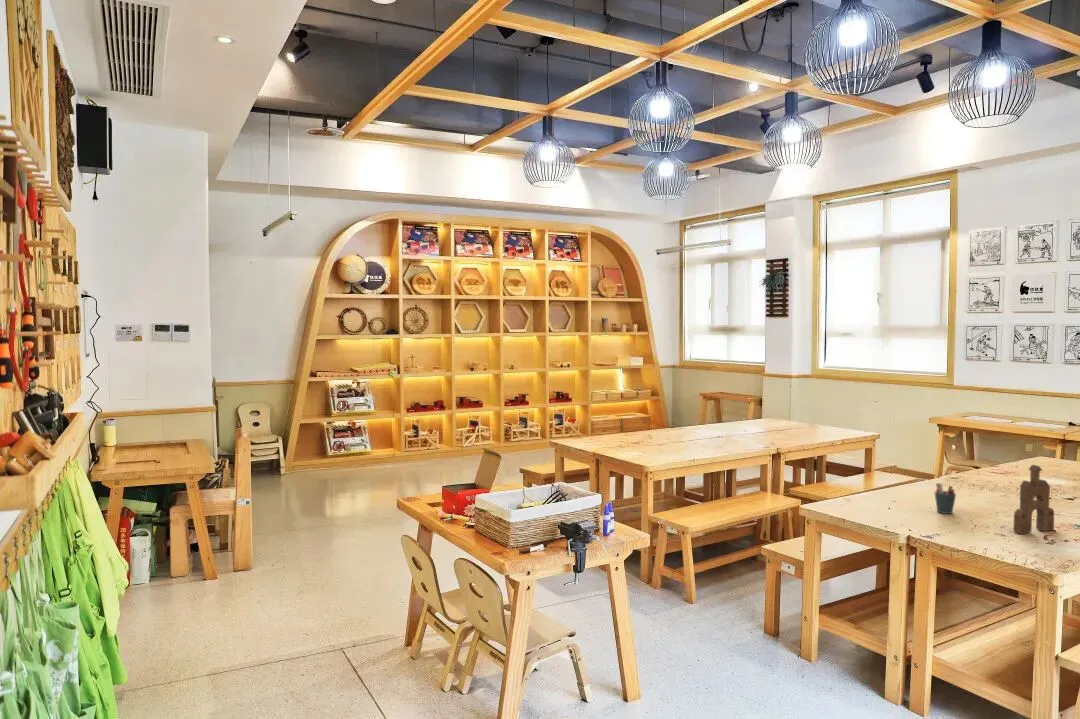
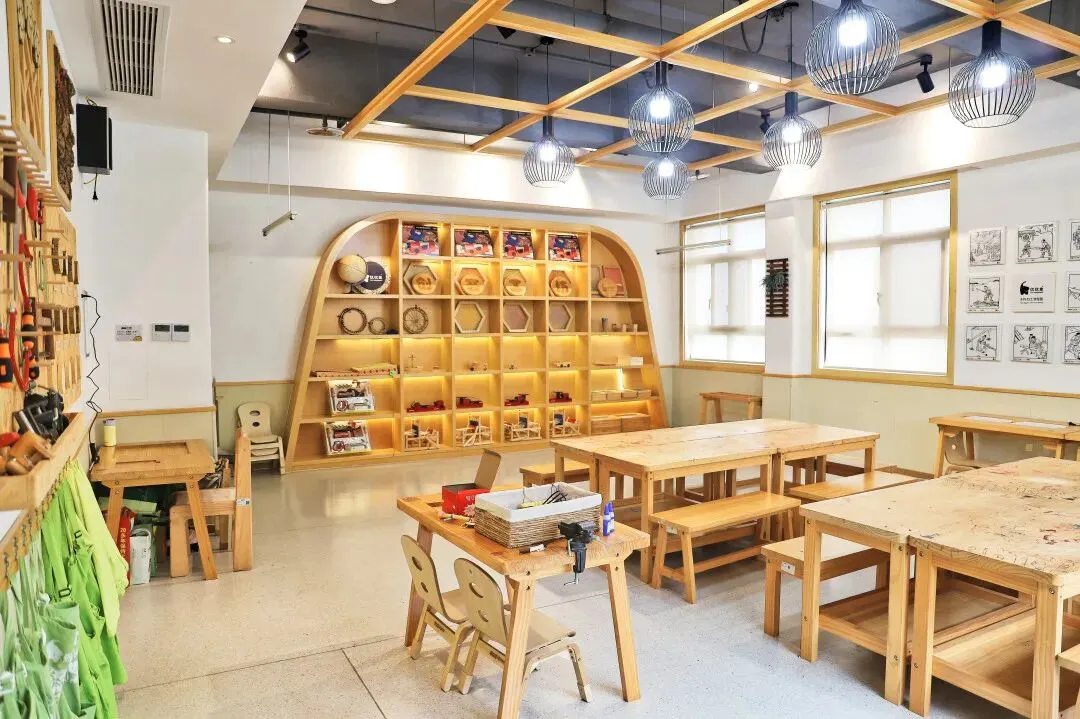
- wooden toy (1034, 497)
- pen holder (944, 497)
